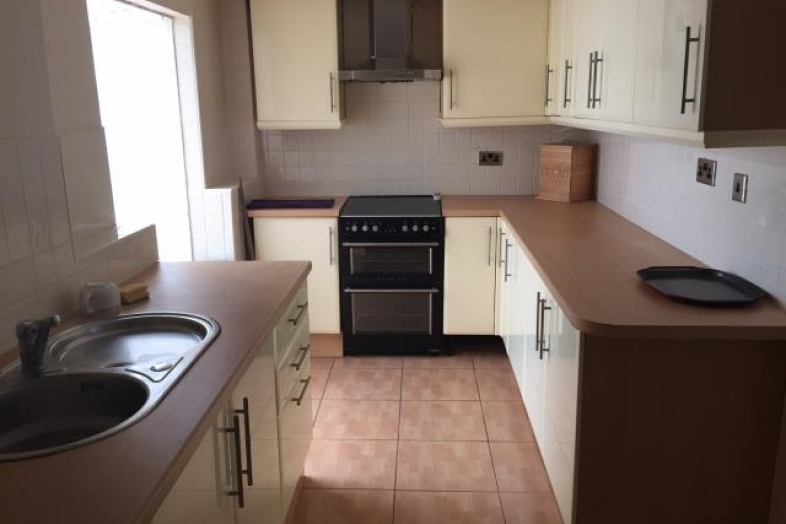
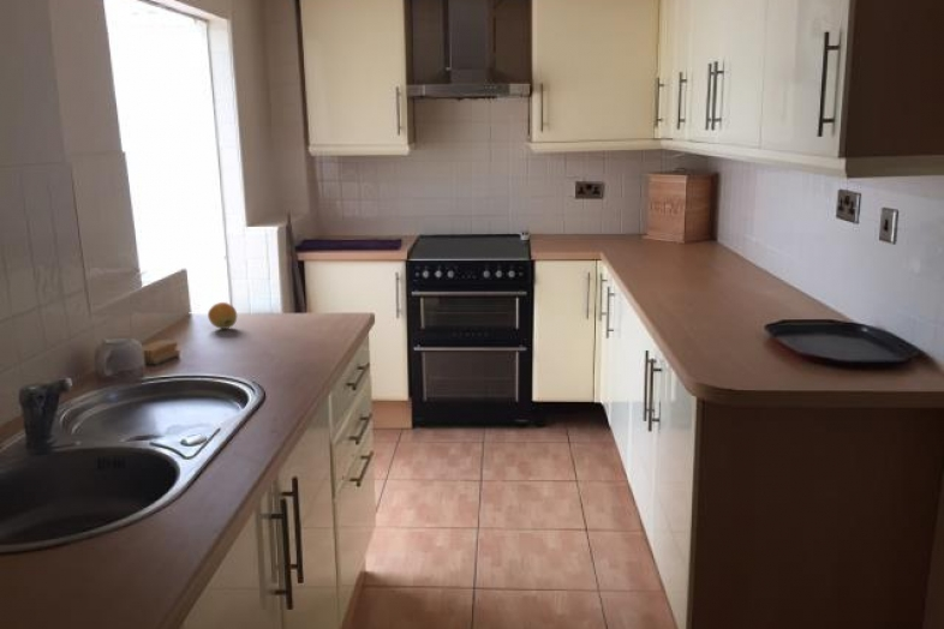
+ fruit (222, 316)
